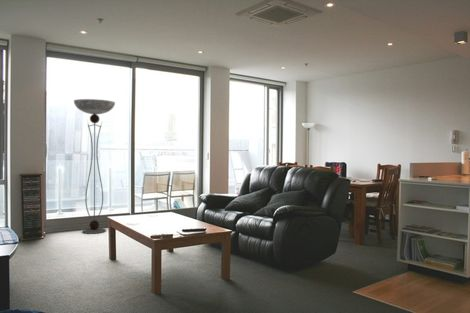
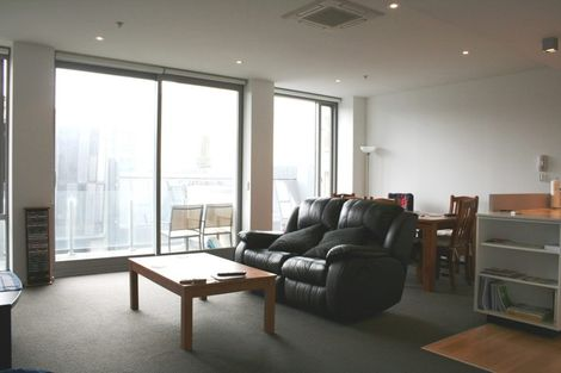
- floor lamp (94, 166)
